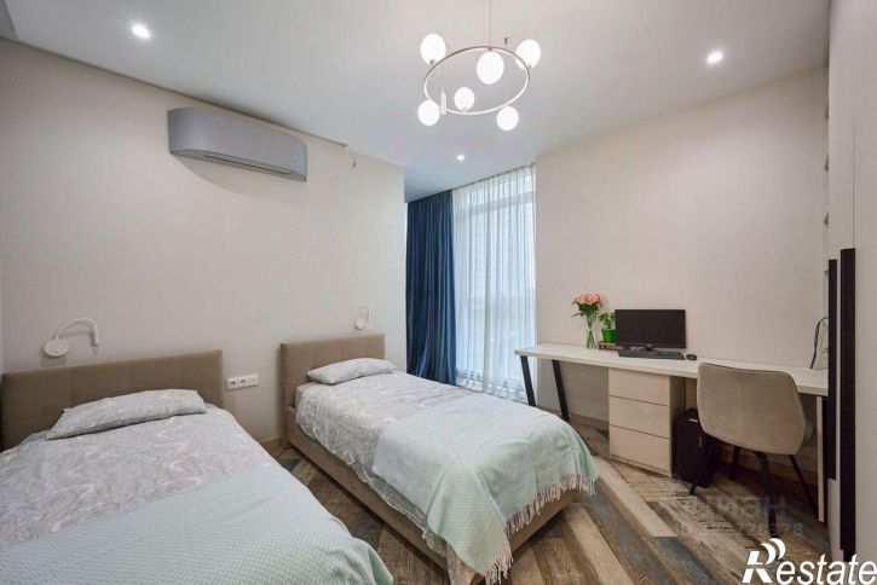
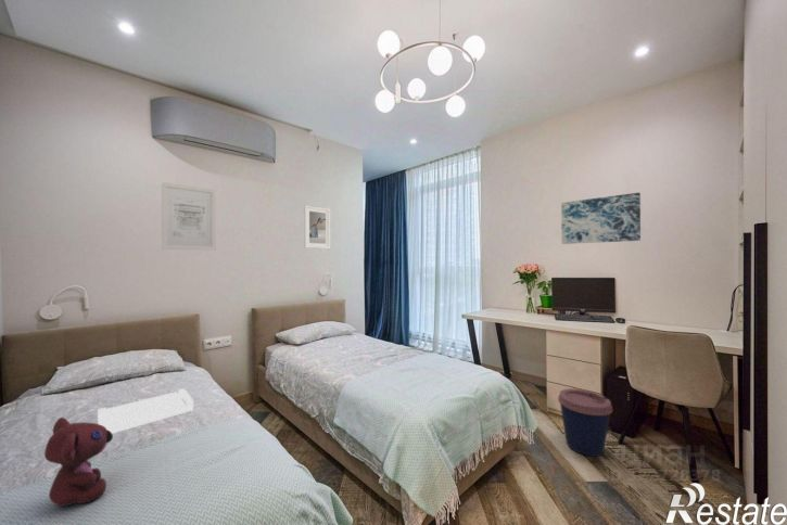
+ wall art (190, 217)
+ tray (147, 409)
+ coffee cup (584, 422)
+ teddy bear (80, 459)
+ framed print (317, 228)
+ wall art (598, 220)
